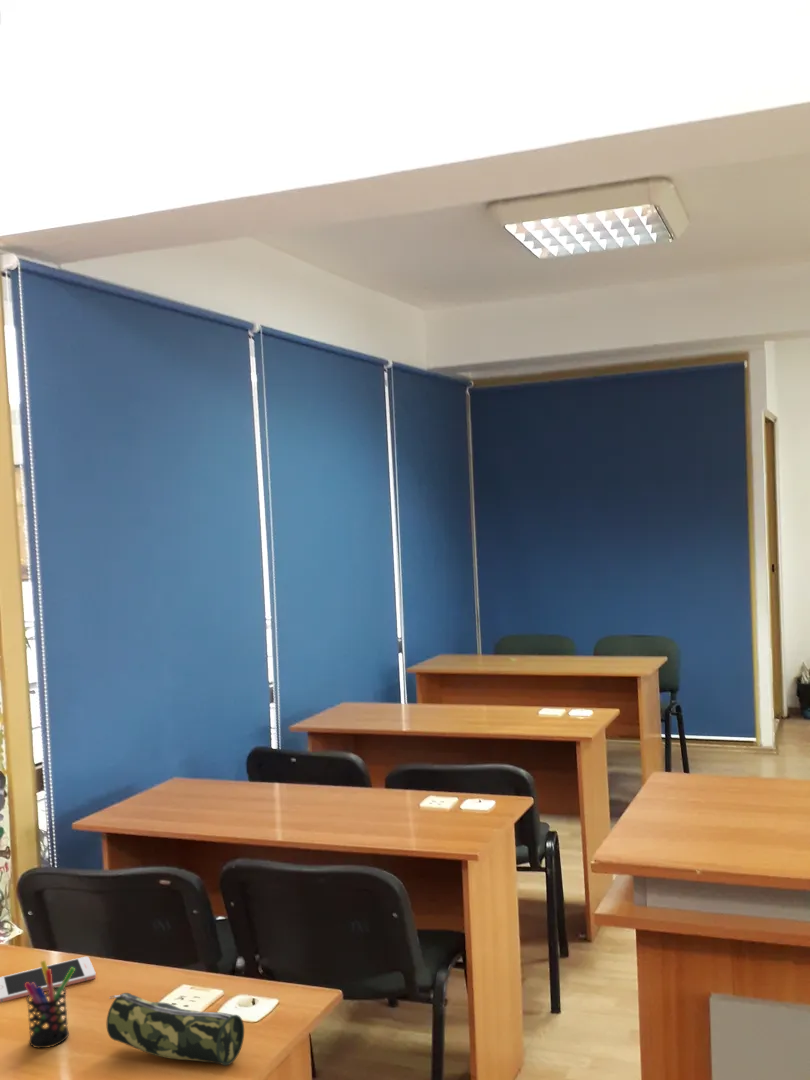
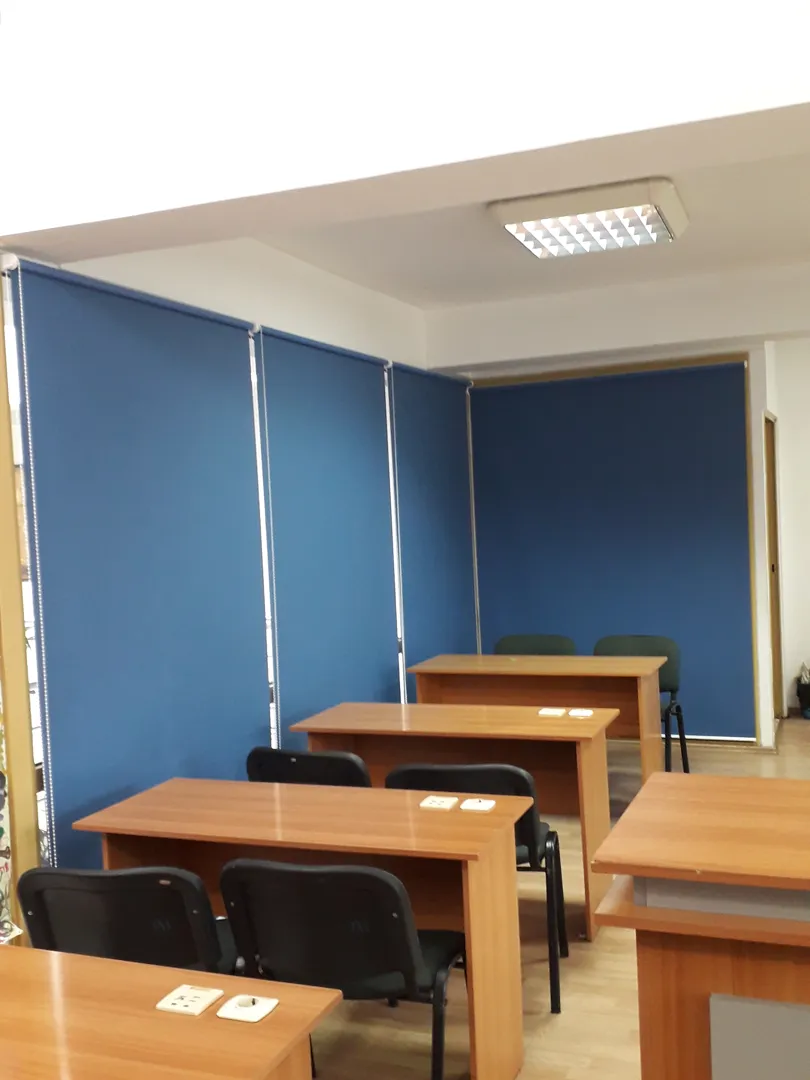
- pen holder (51, 1000)
- cell phone (42, 979)
- pencil case (171, 1028)
